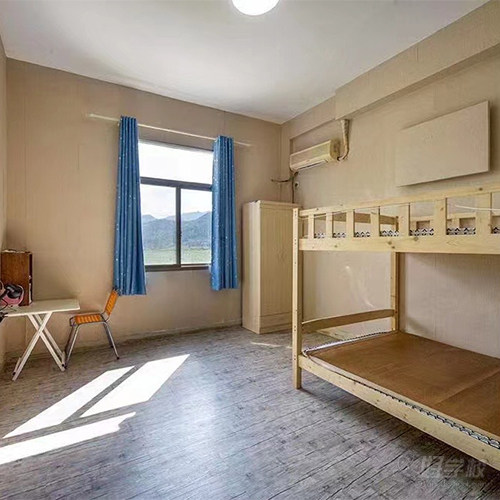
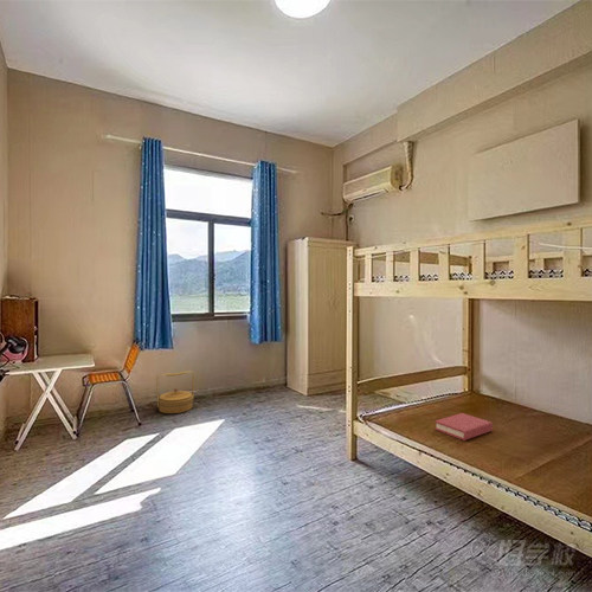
+ hardback book (463, 425)
+ basket (175, 390)
